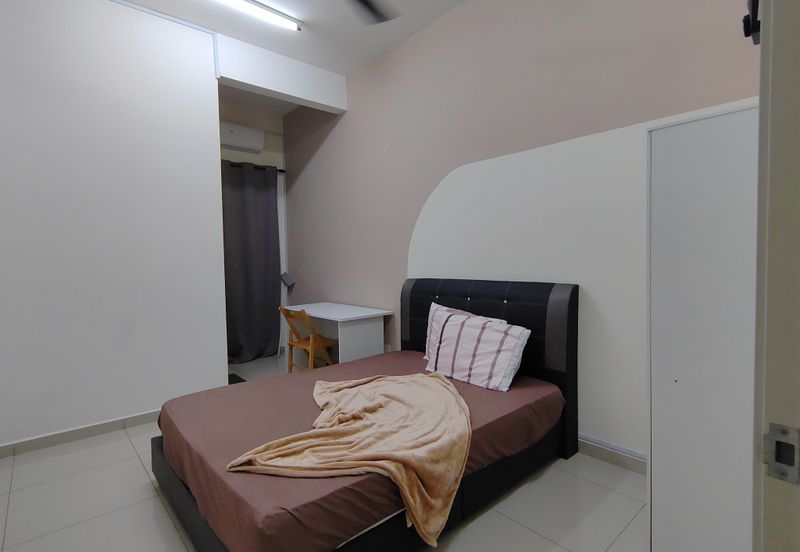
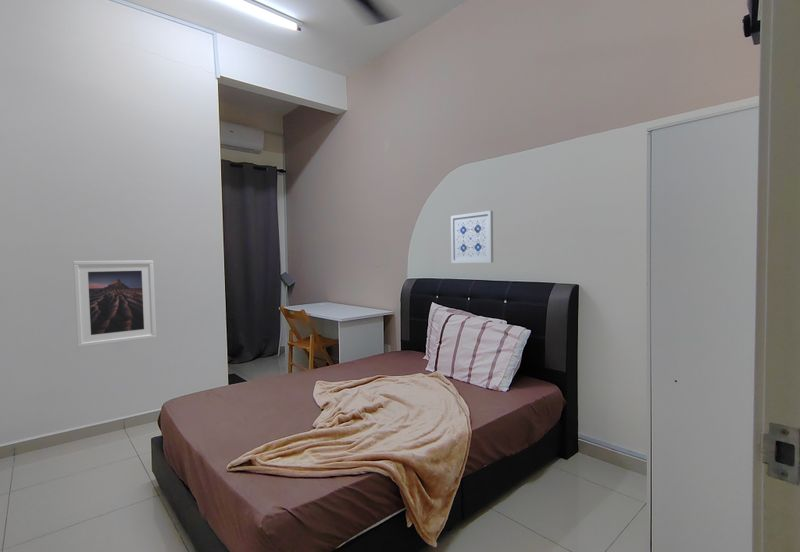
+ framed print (117, 301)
+ wall art (471, 238)
